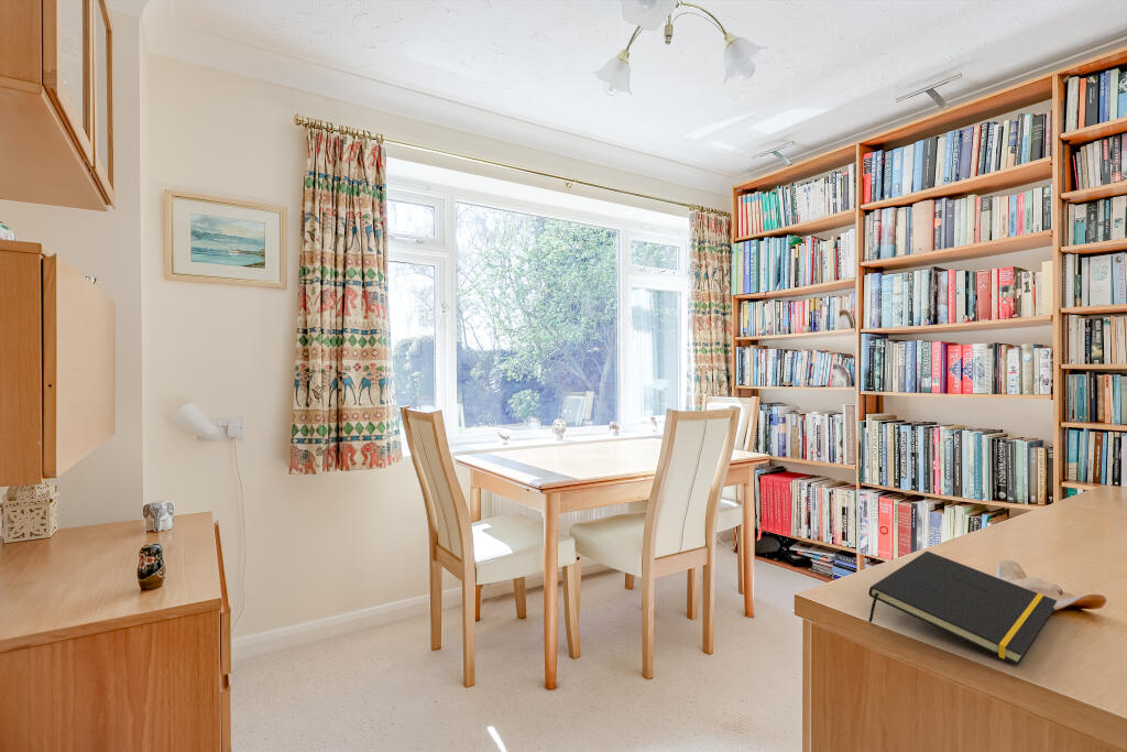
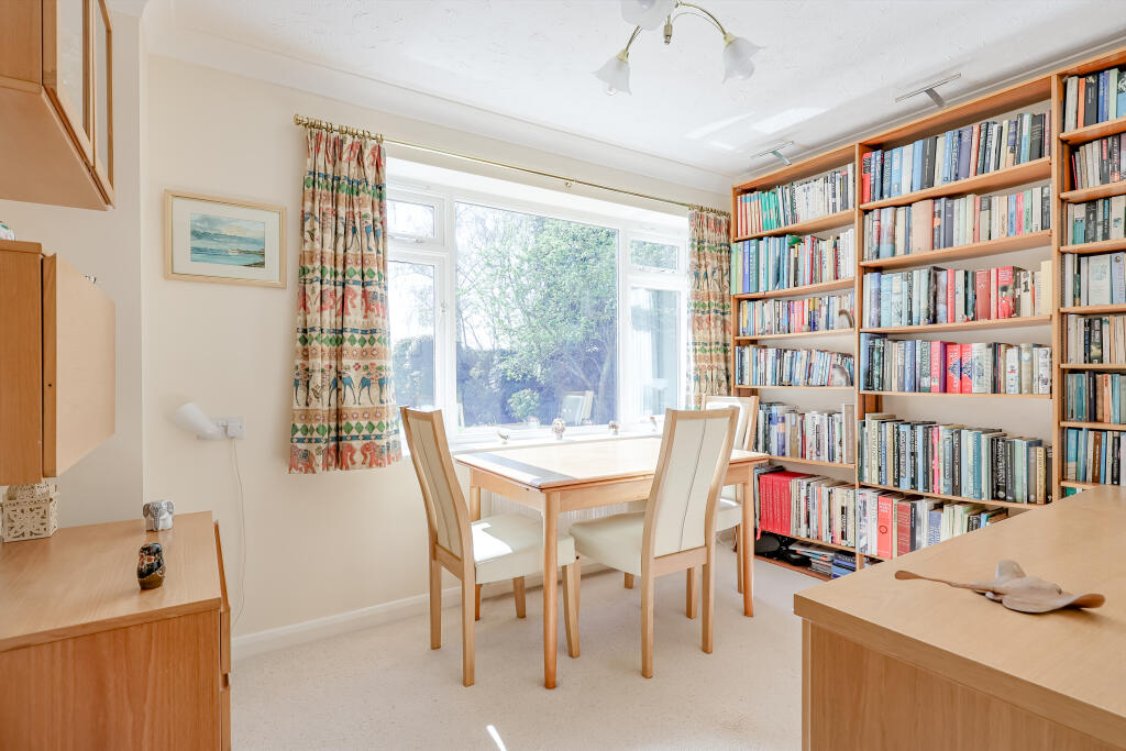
- notepad (964, 598)
